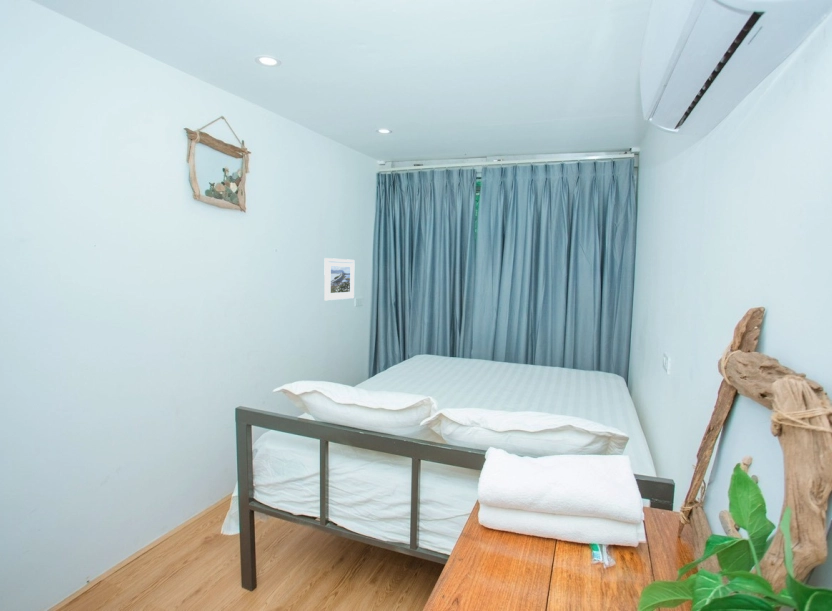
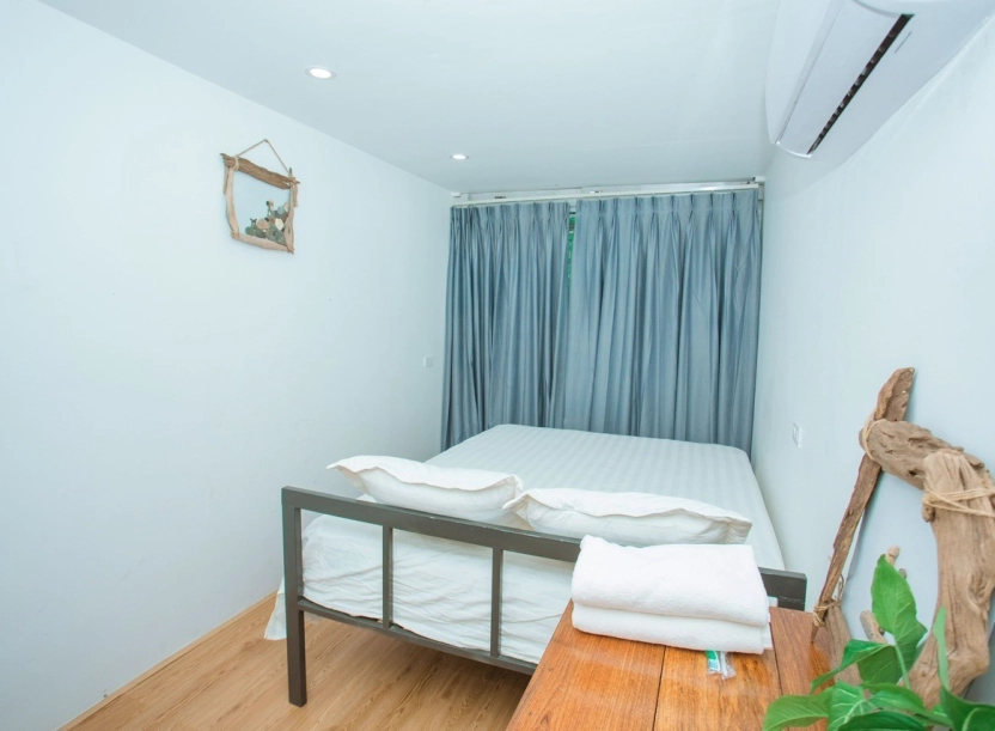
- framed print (340, 279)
